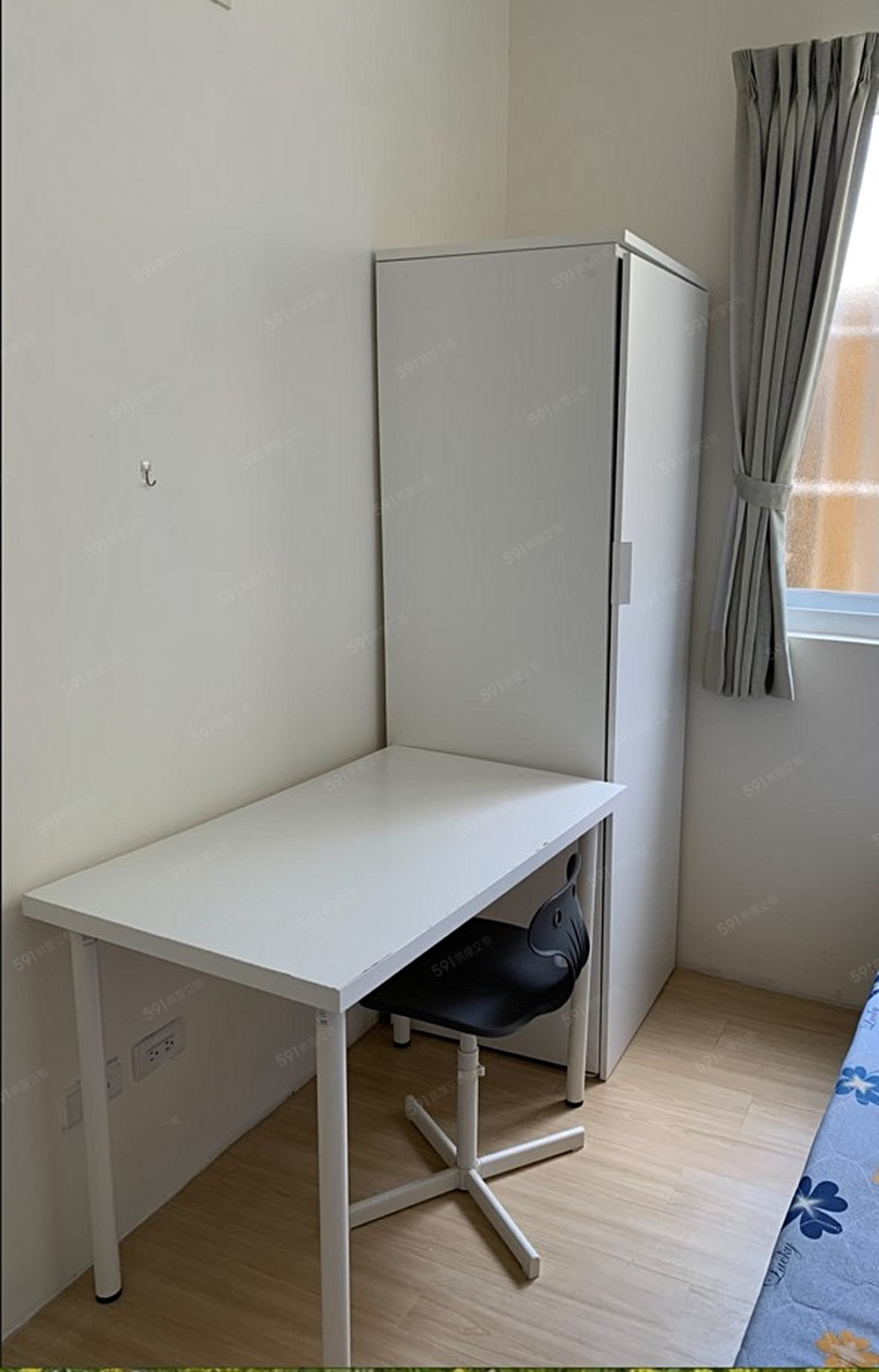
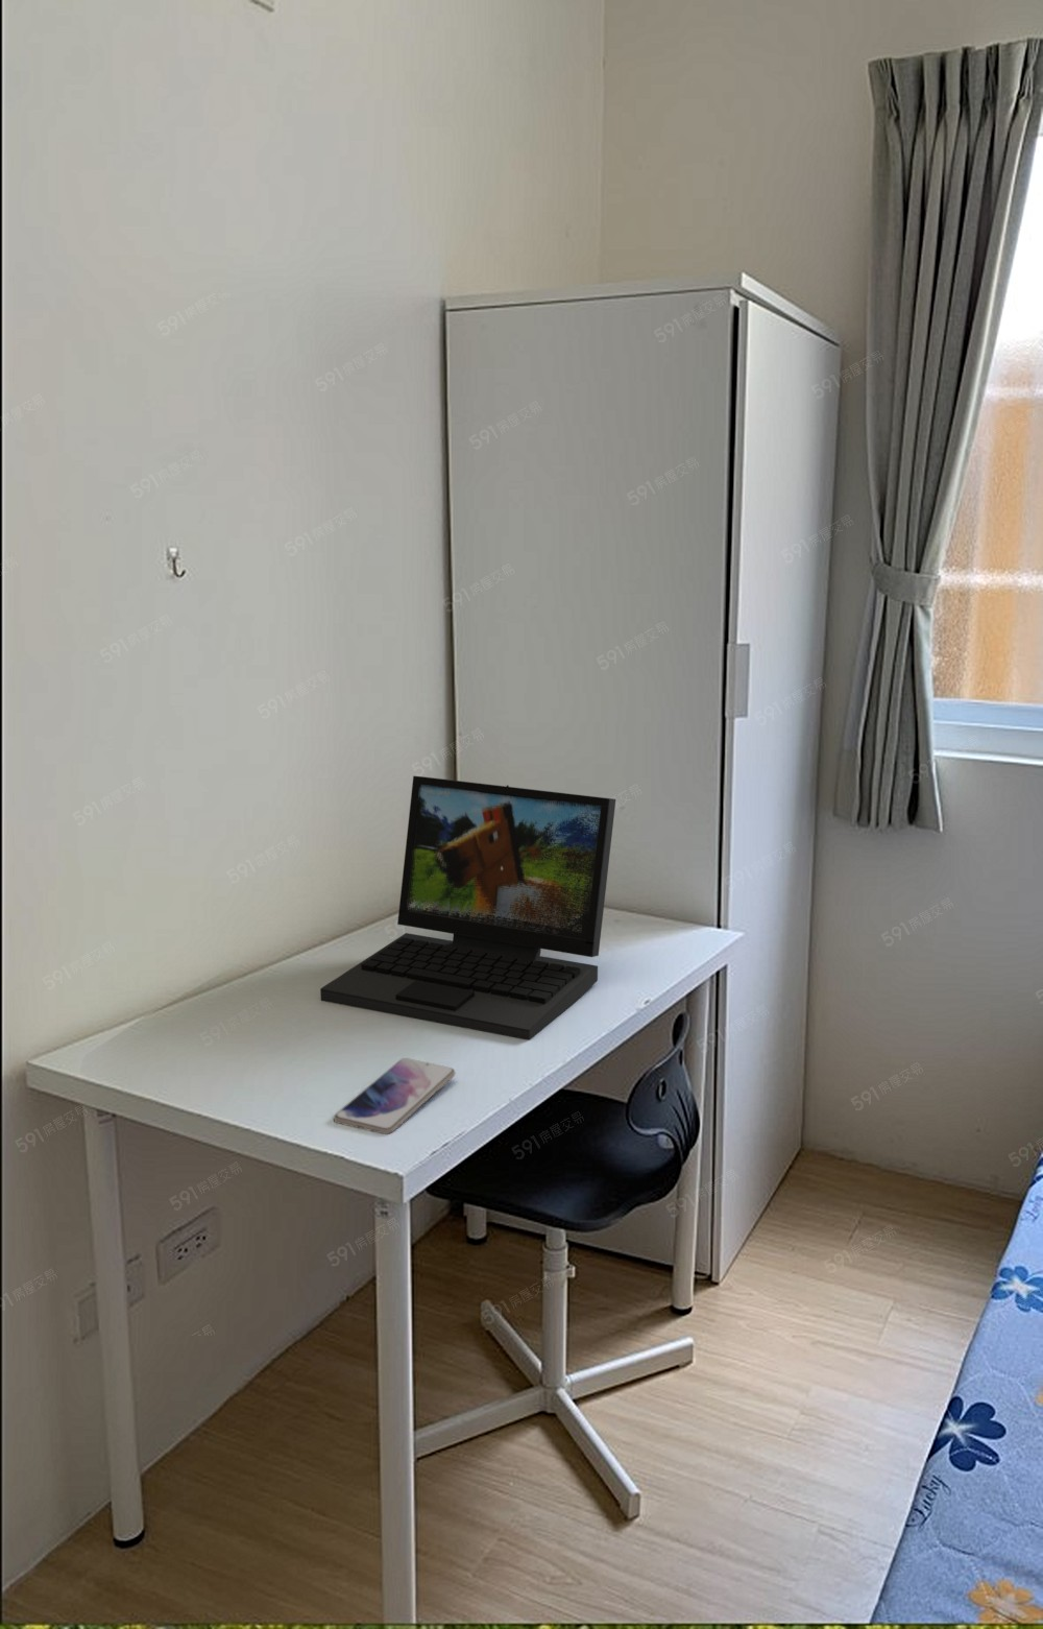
+ laptop (470, 896)
+ smartphone (396, 1095)
